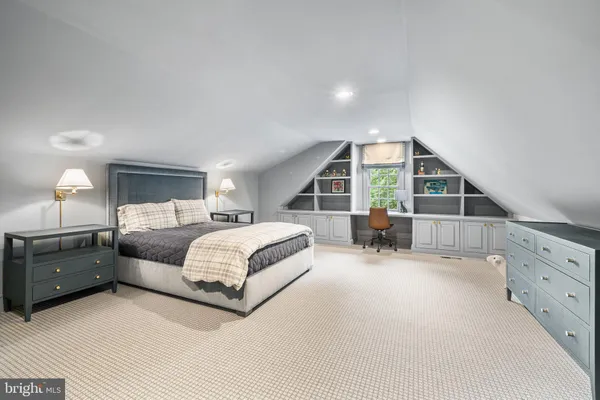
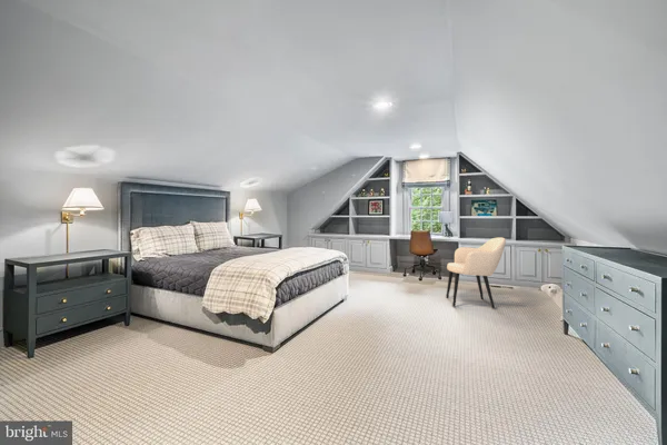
+ armchair (475, 269)
